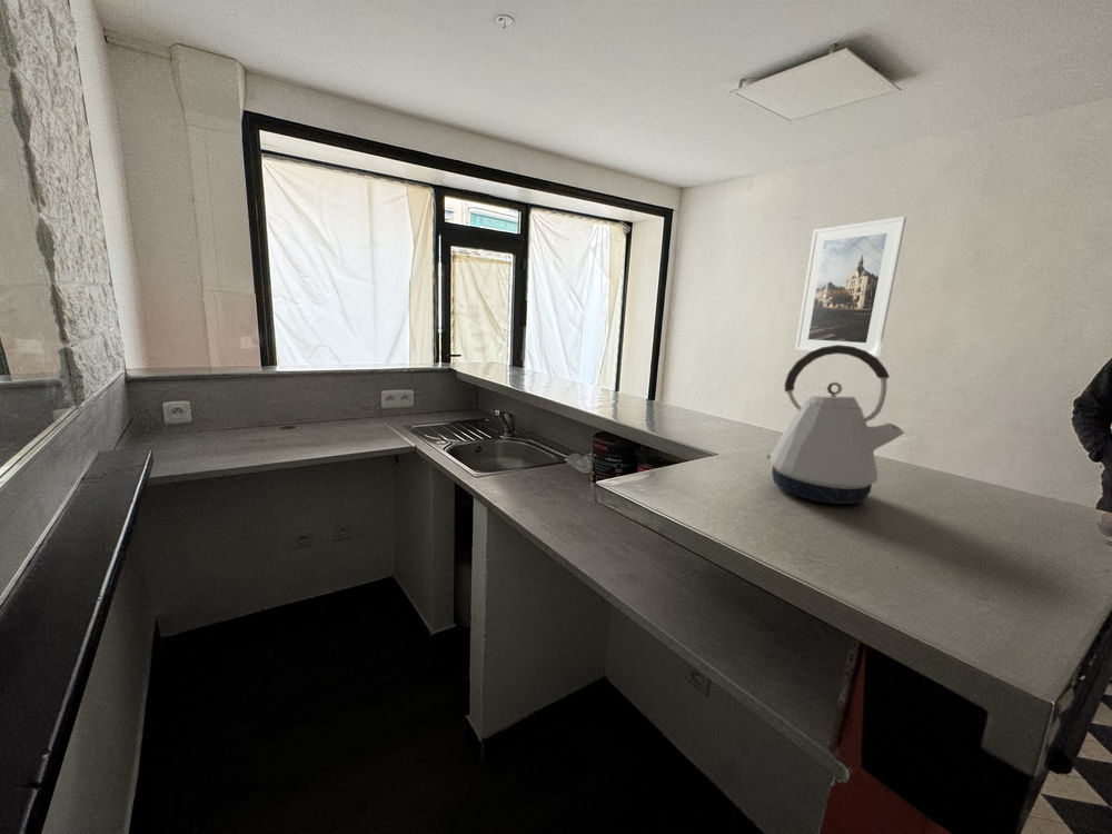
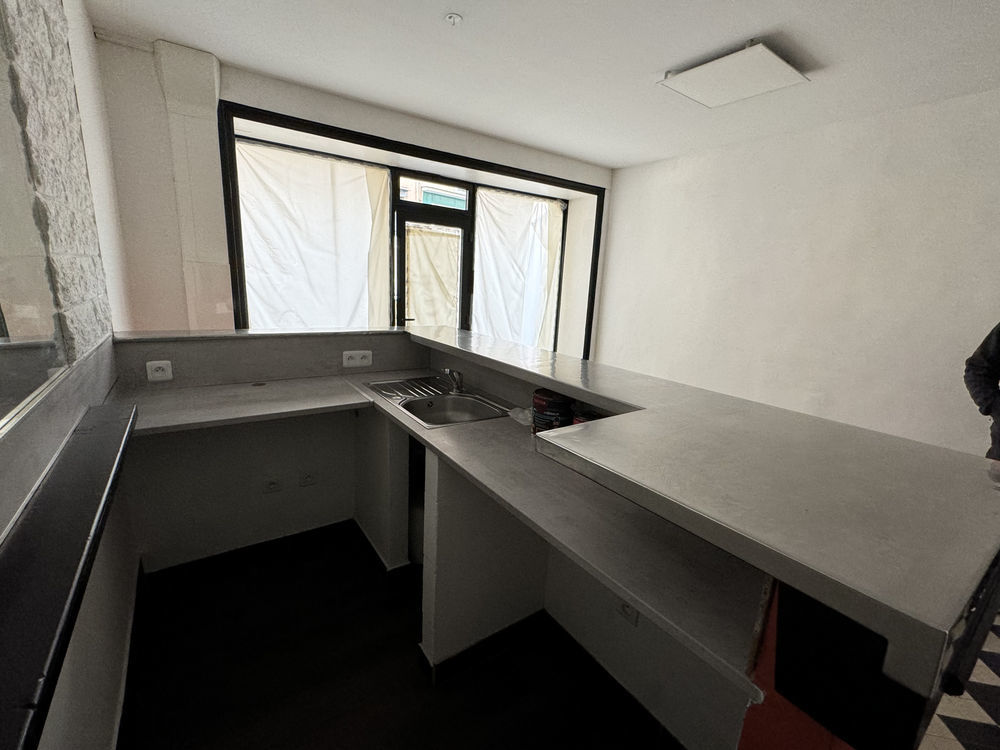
- kettle (833, 420)
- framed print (844, 290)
